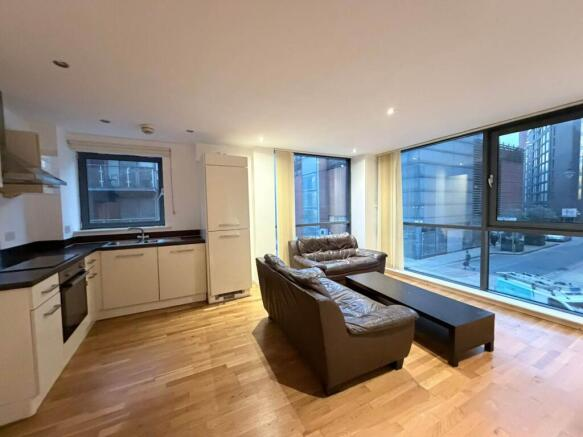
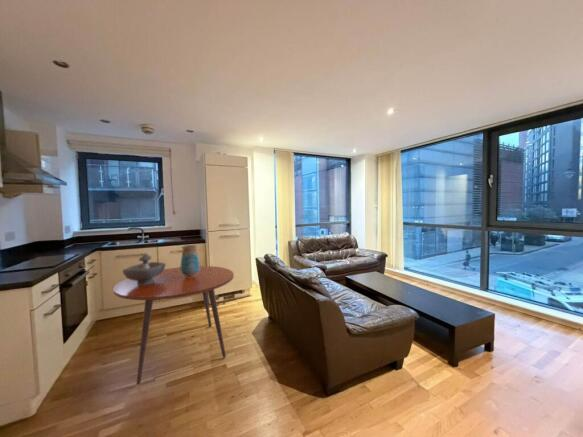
+ vase (190, 261)
+ dining table (178, 297)
+ decorative bowl (145, 267)
